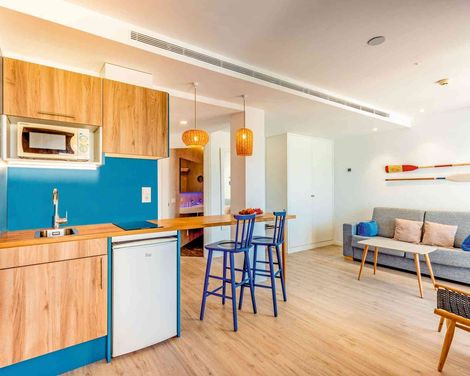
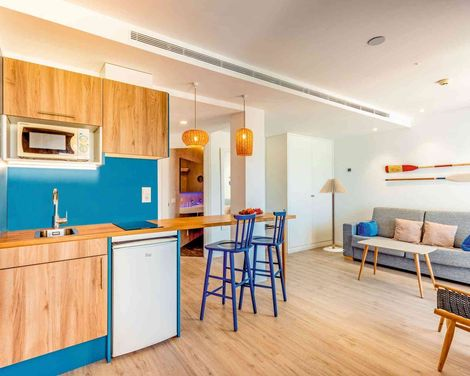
+ floor lamp (333, 214)
